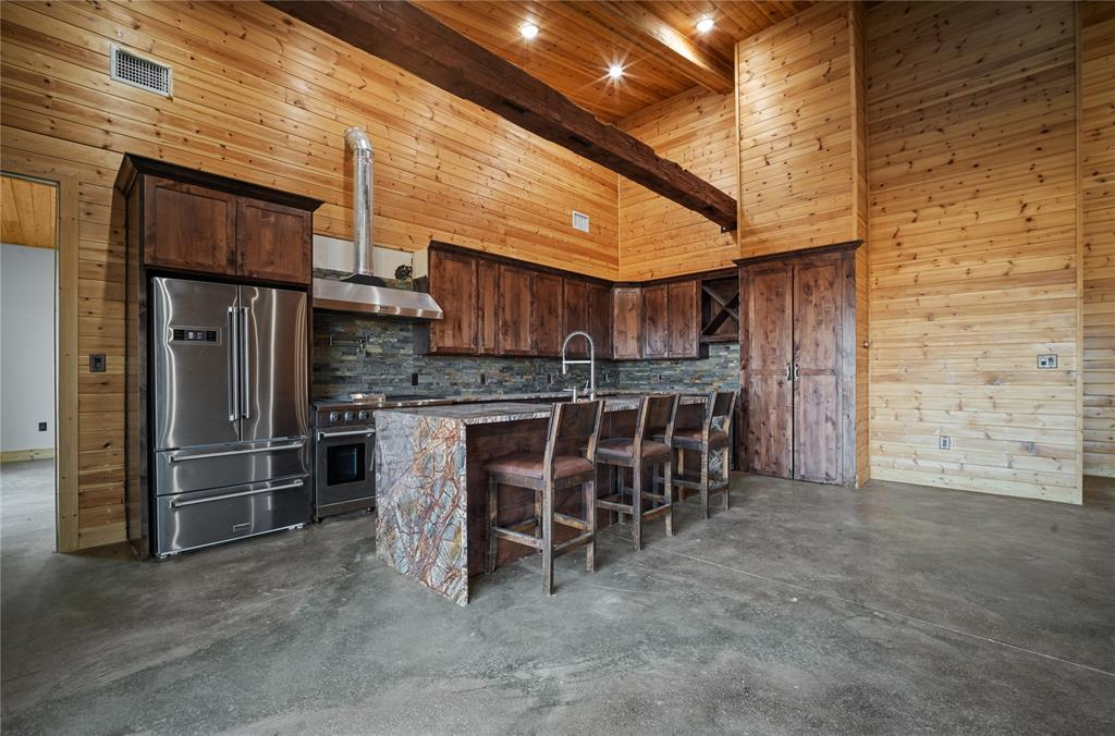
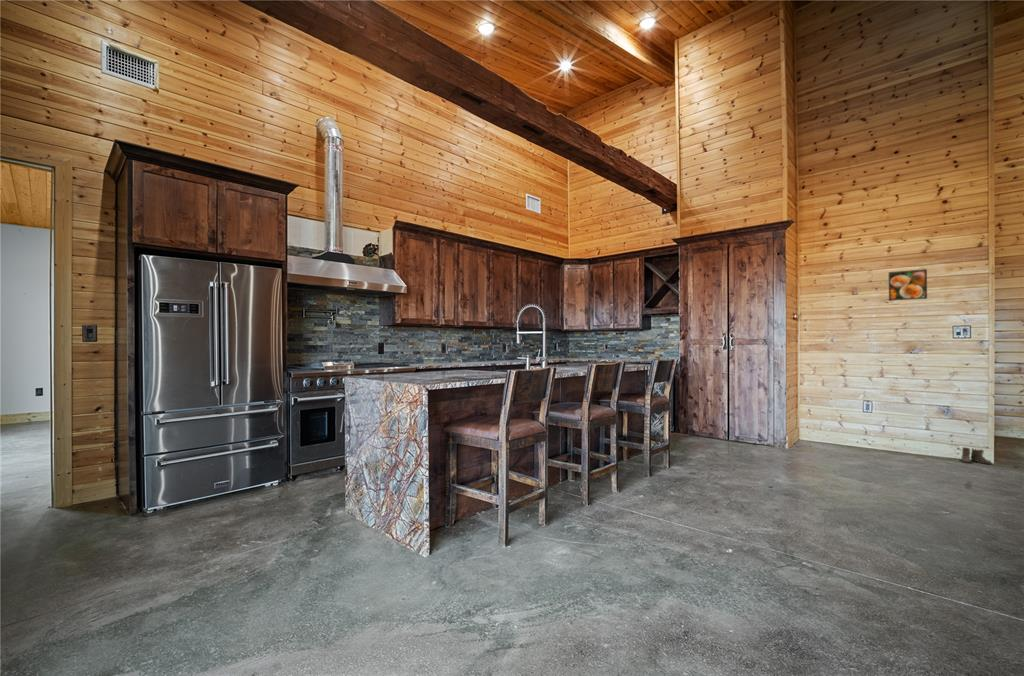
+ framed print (907, 285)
+ boots (972, 455)
